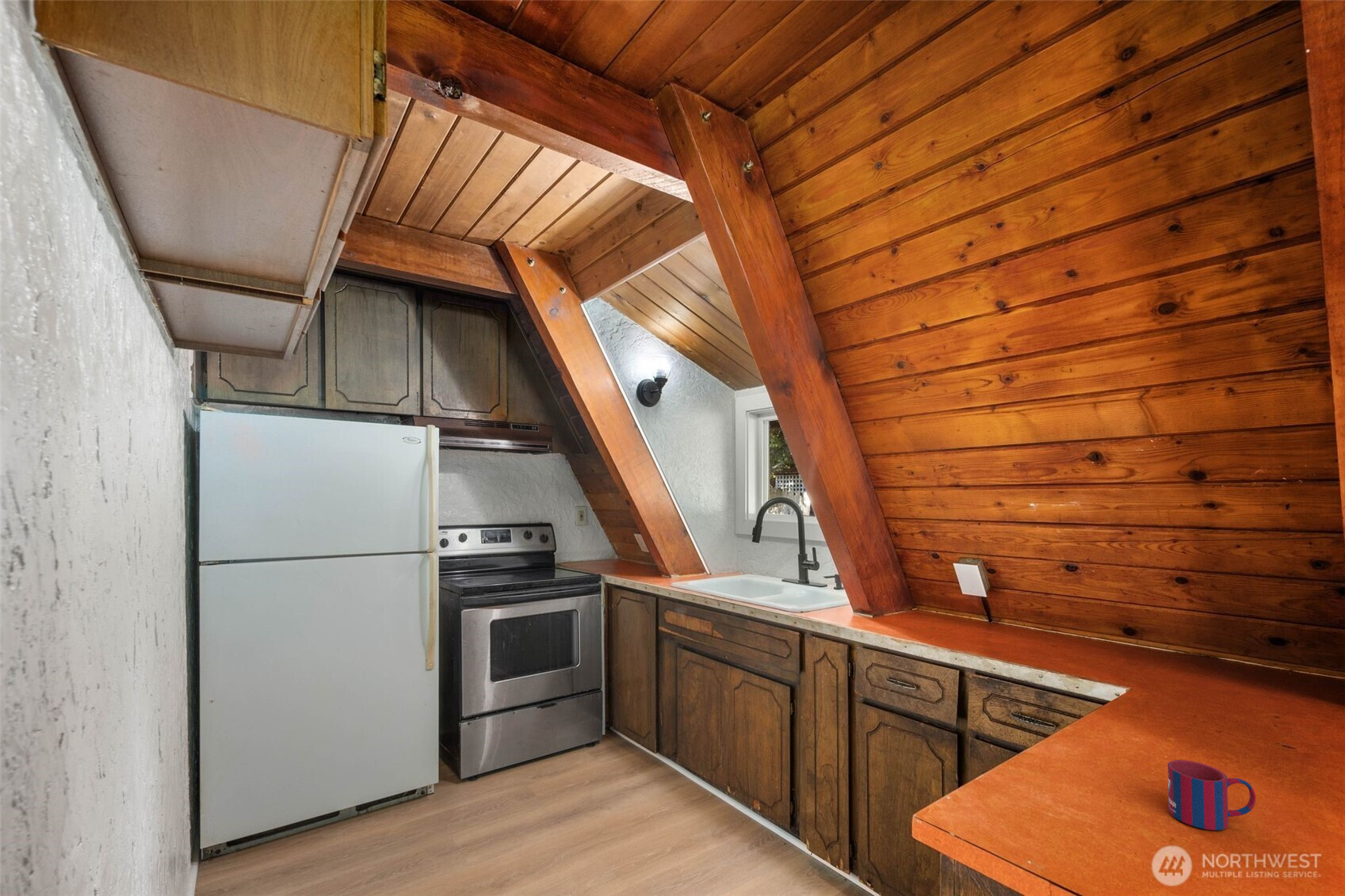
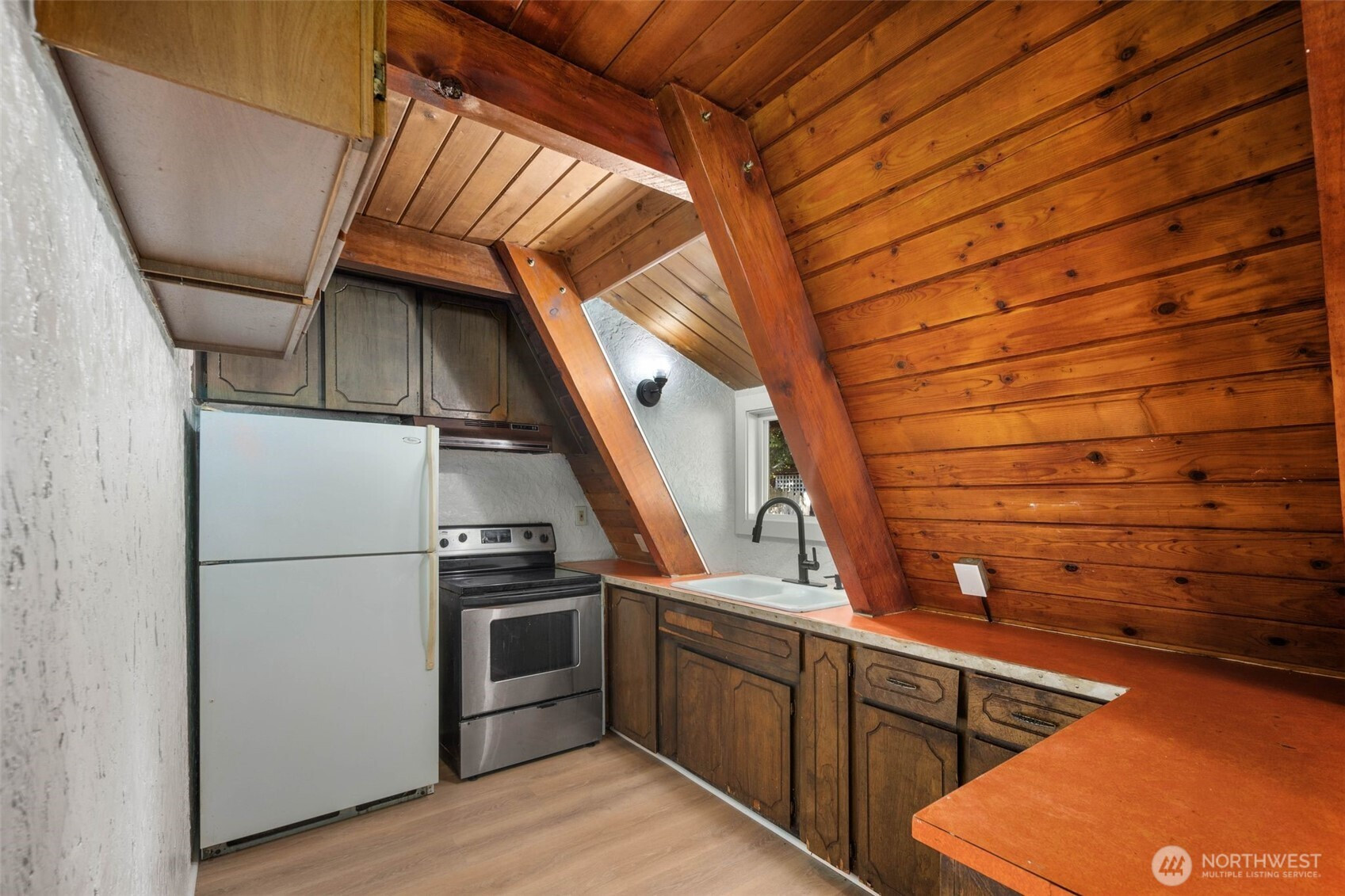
- mug (1211, 796)
